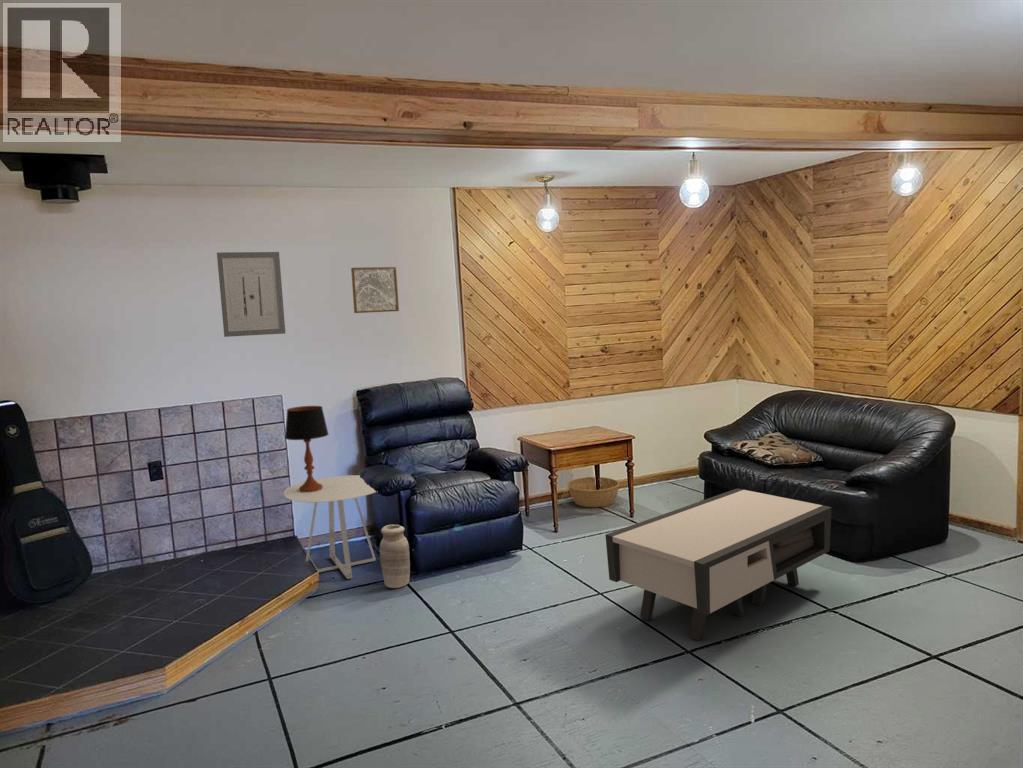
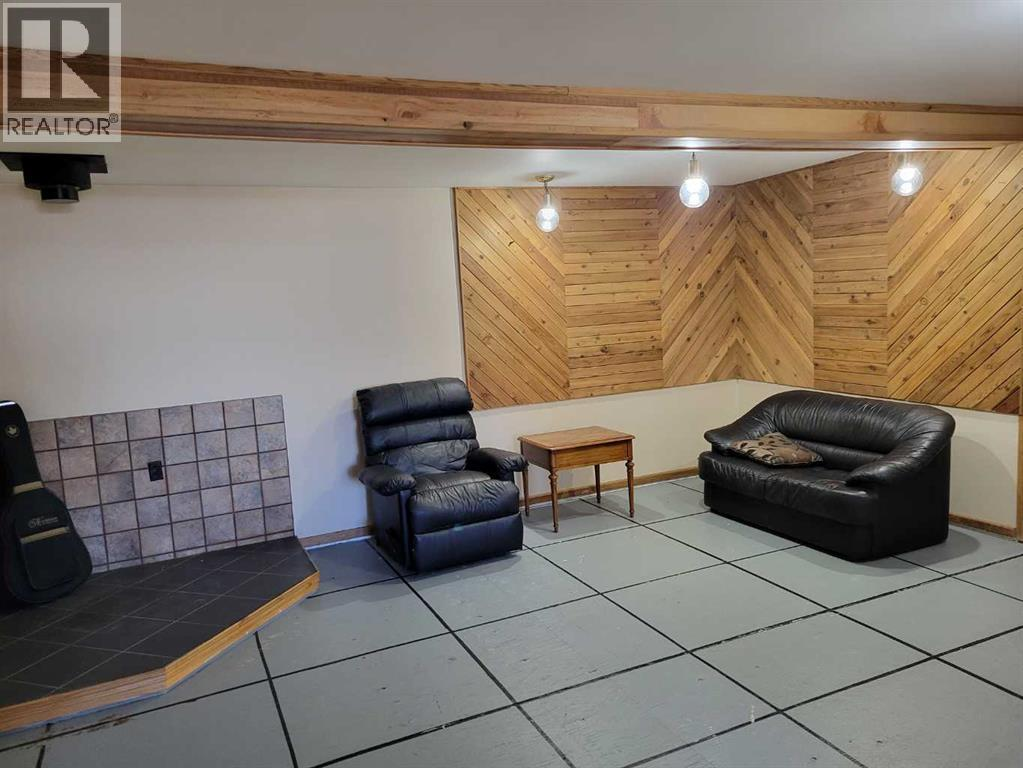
- table lamp (307, 448)
- side table (340, 526)
- vase (394, 556)
- wall art (251, 293)
- wall art (375, 289)
- coffee table (723, 560)
- basket (593, 492)
